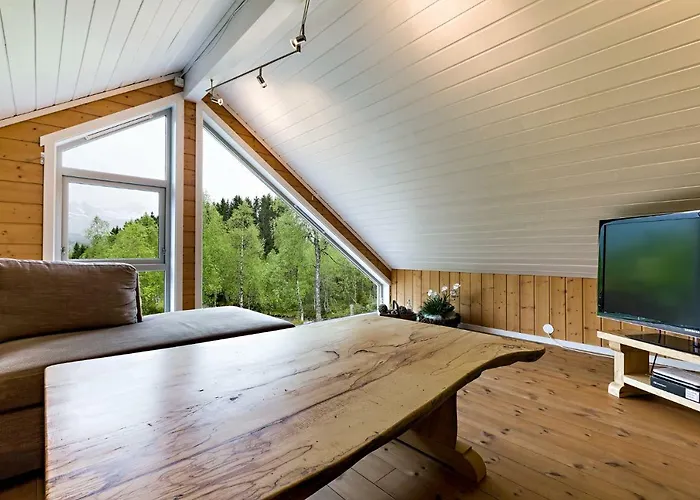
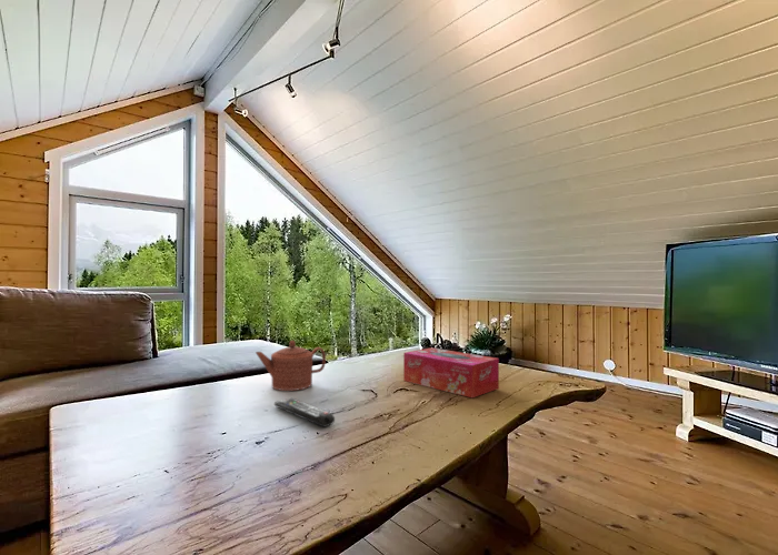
+ remote control (302, 411)
+ tissue box (449, 370)
+ teapot (291, 363)
